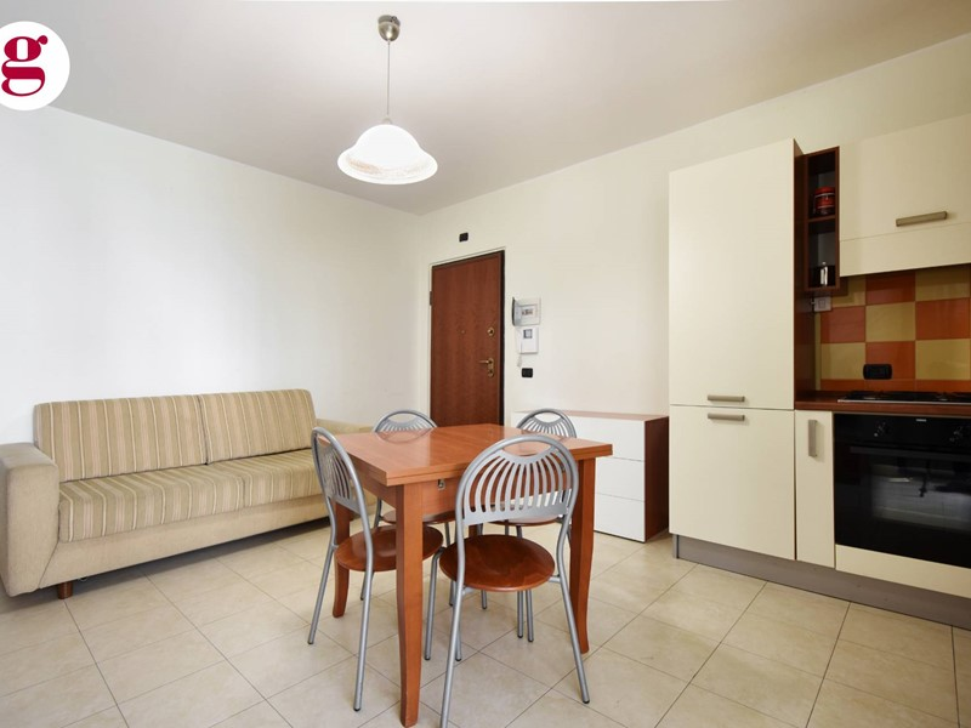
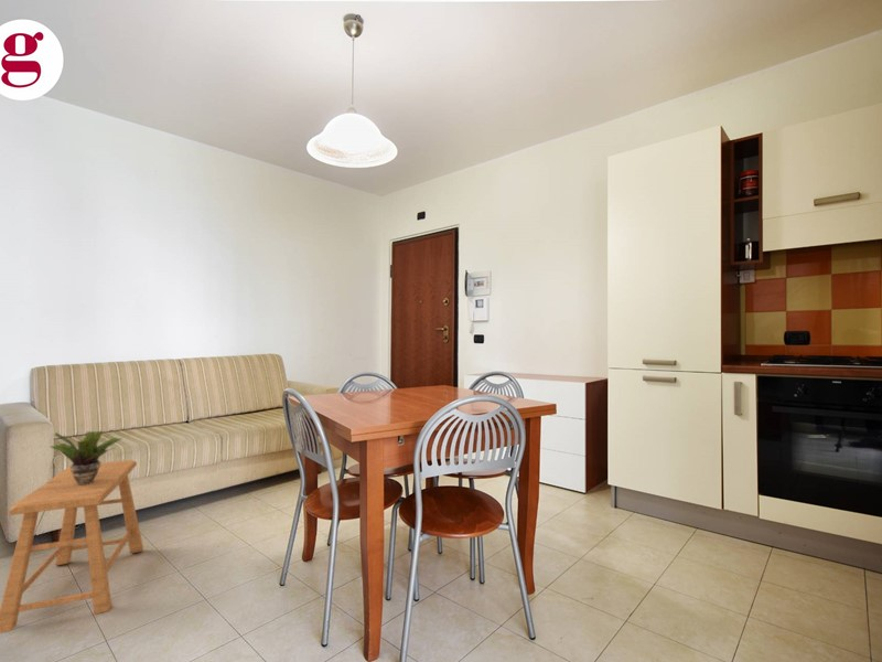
+ potted plant (86, 456)
+ stool (86, 532)
